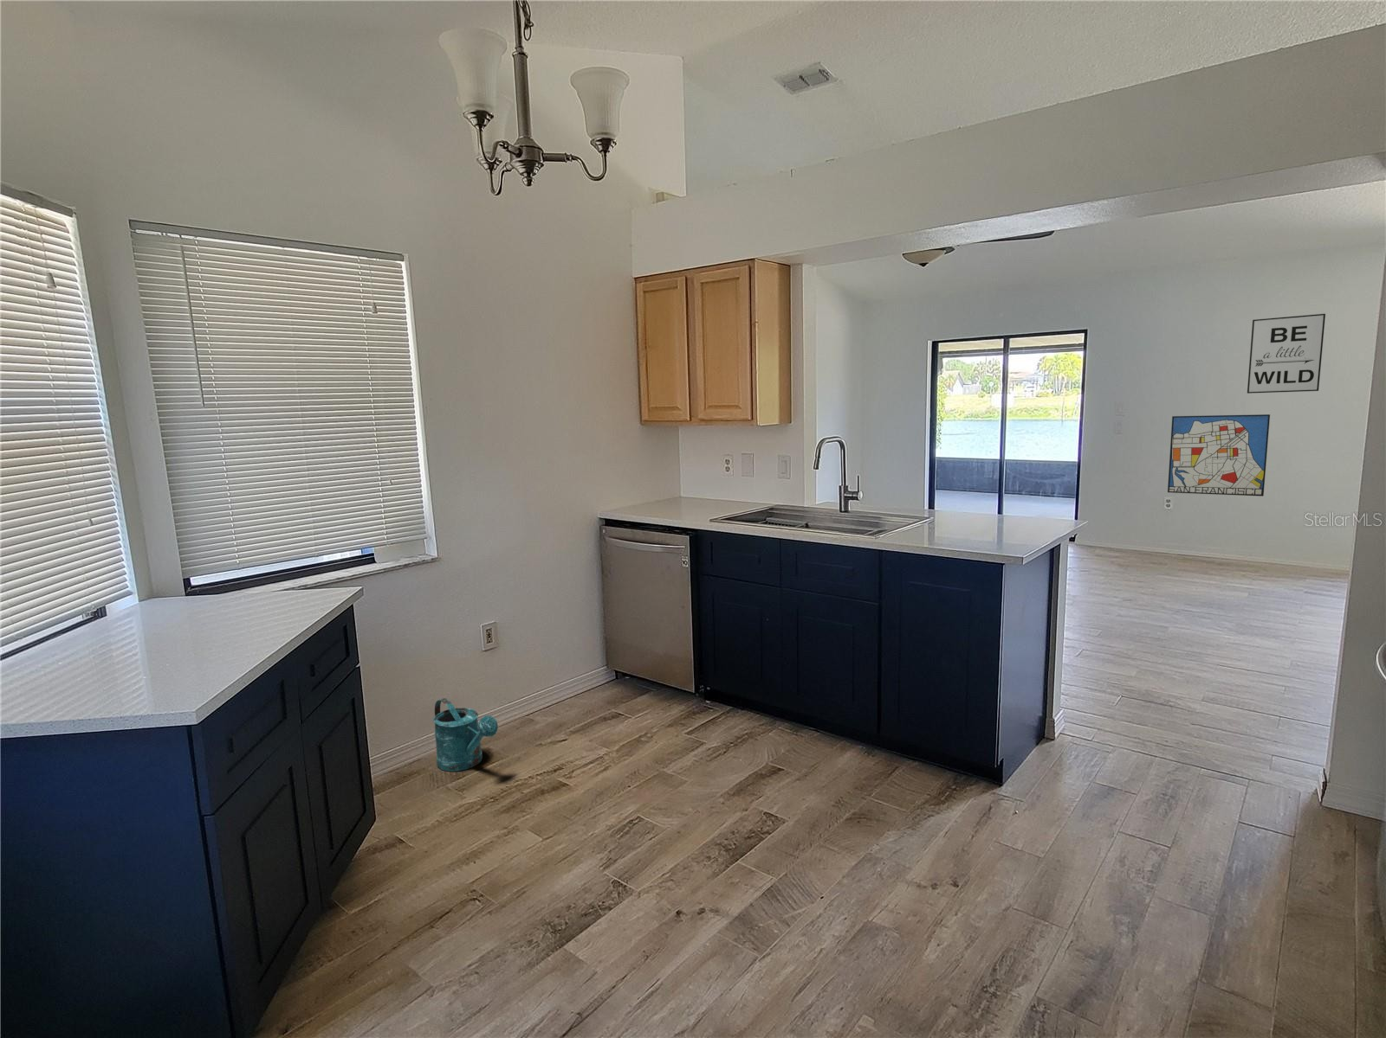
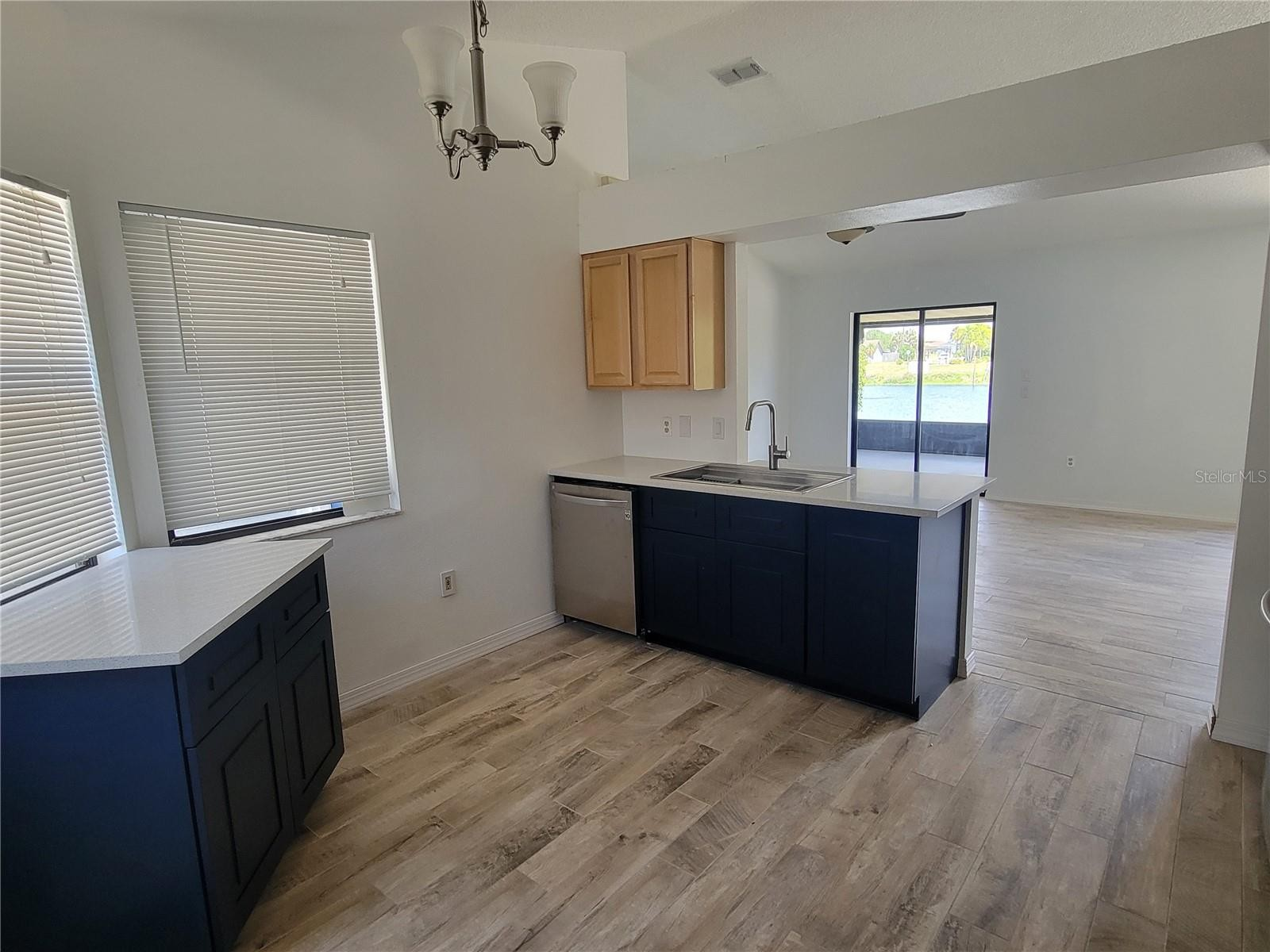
- wall art (1216, 455)
- wall art (1285, 354)
- watering can (465, 735)
